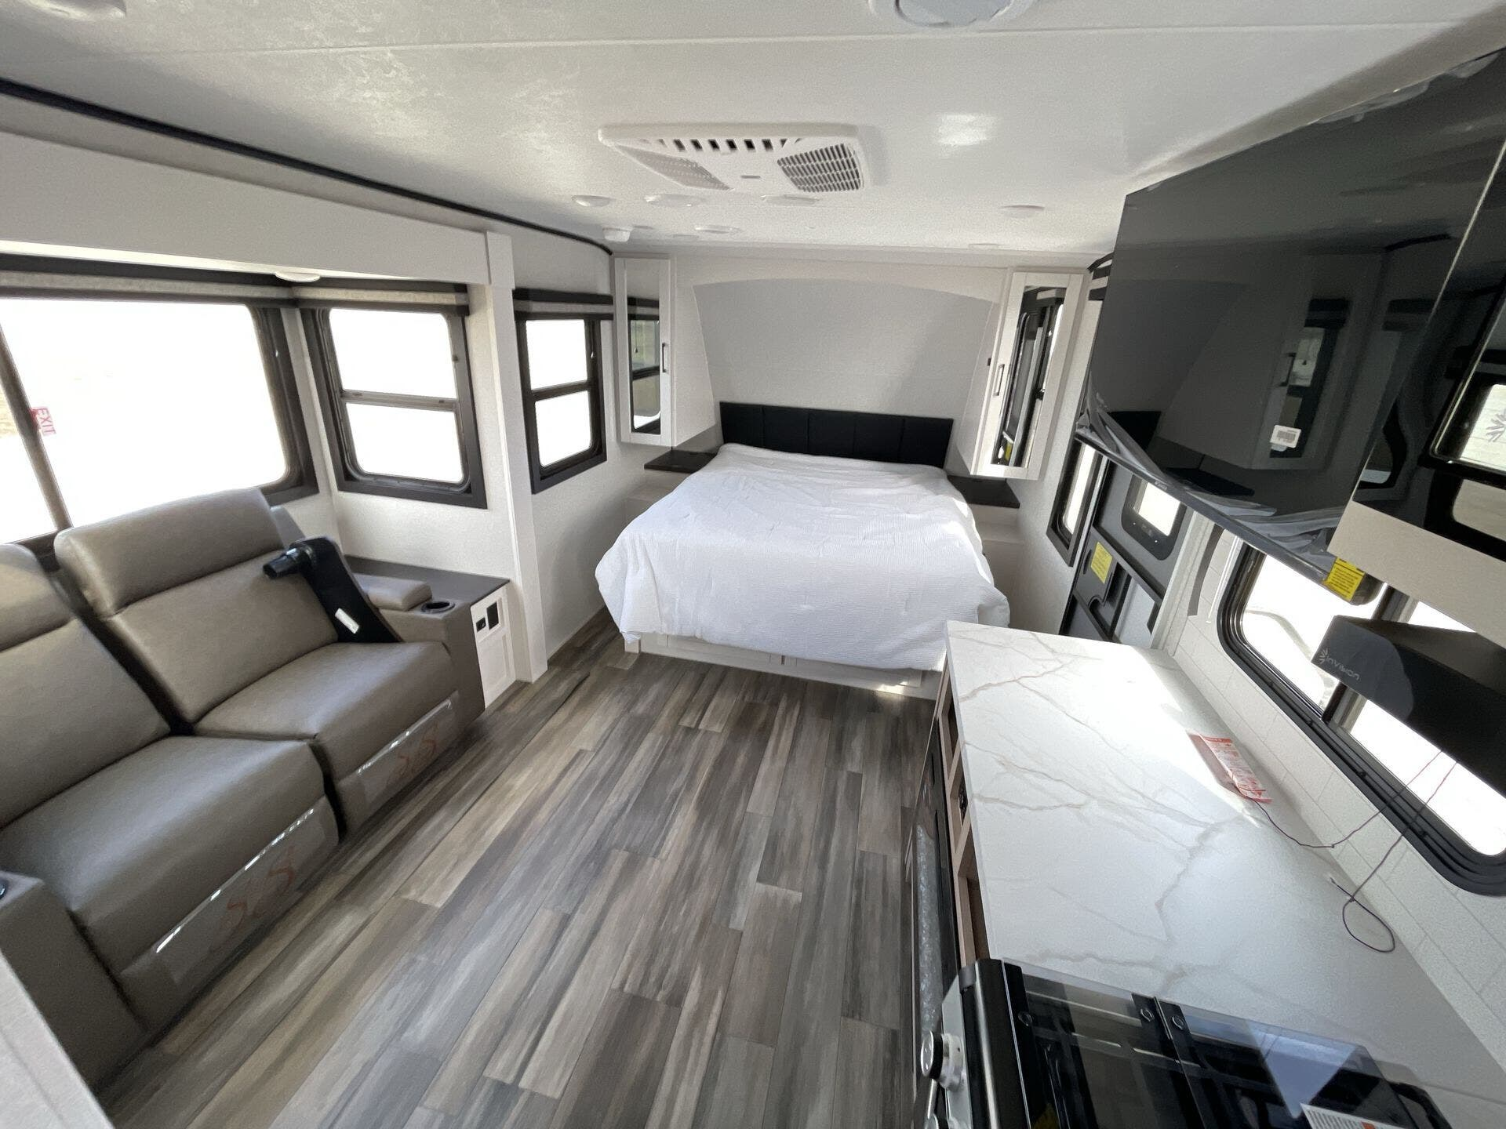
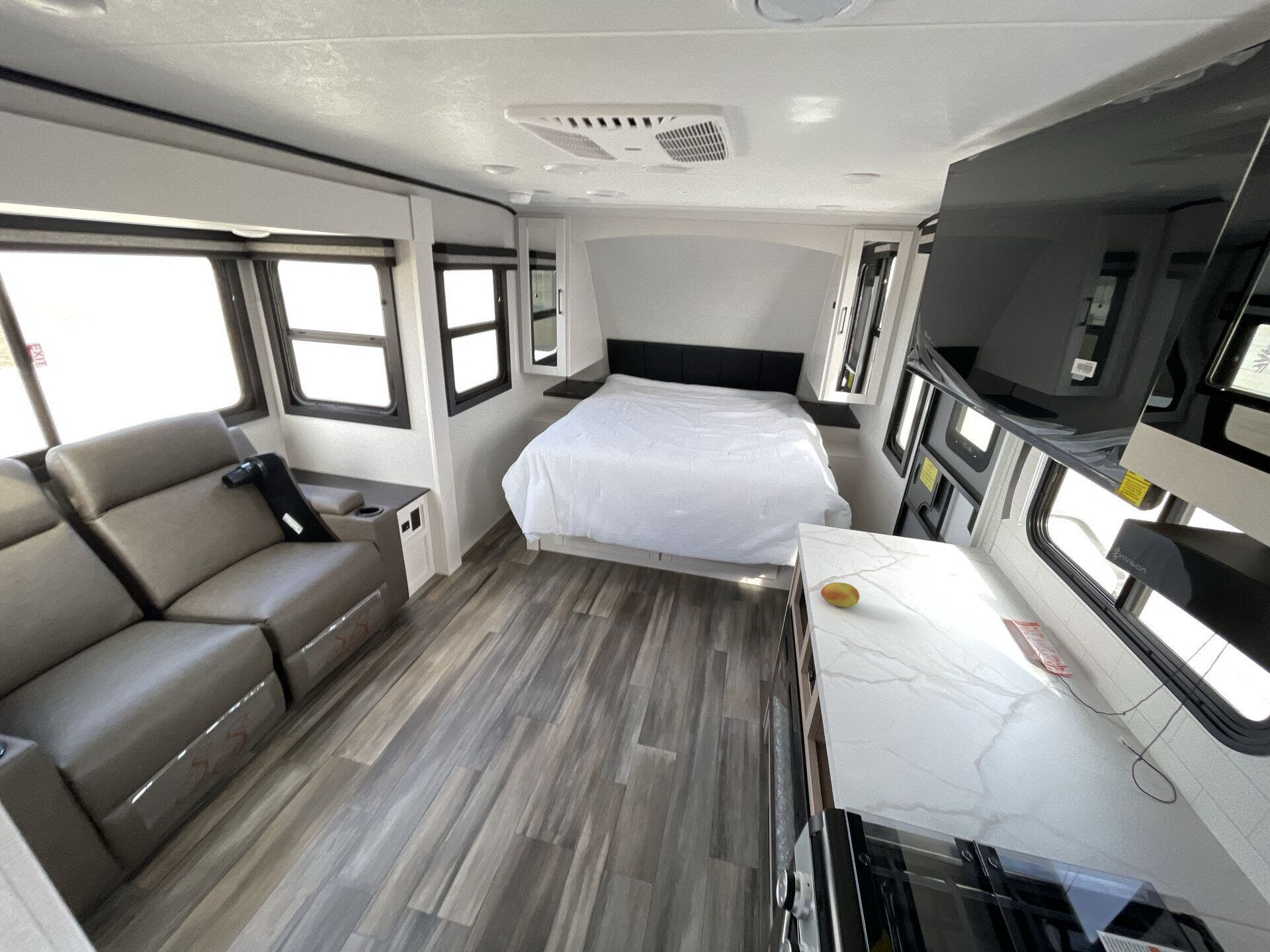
+ fruit (840, 594)
